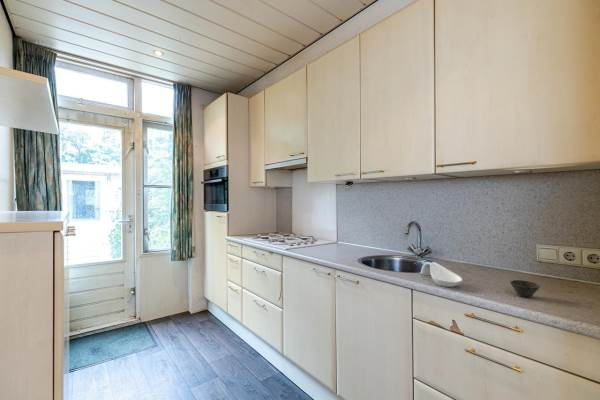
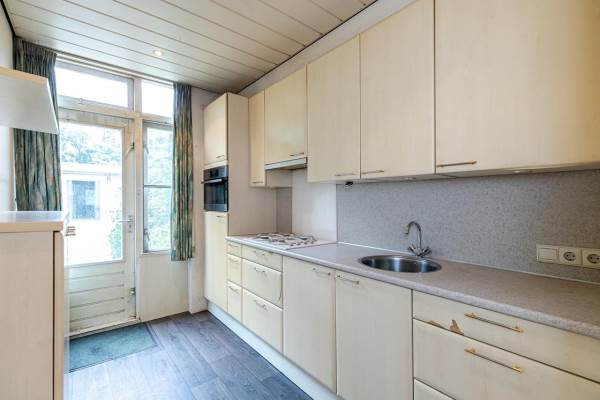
- spoon rest (438, 273)
- cup (526, 289)
